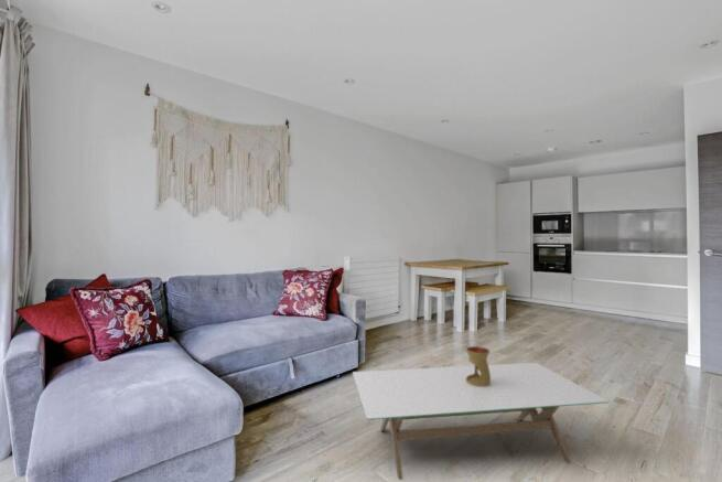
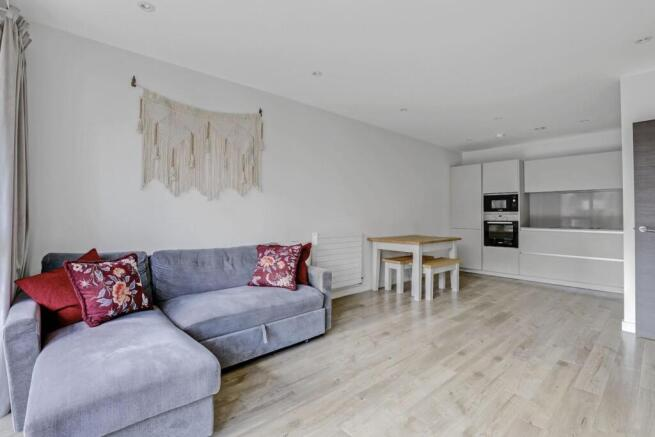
- coffee table (467, 414)
- oil burner (477, 365)
